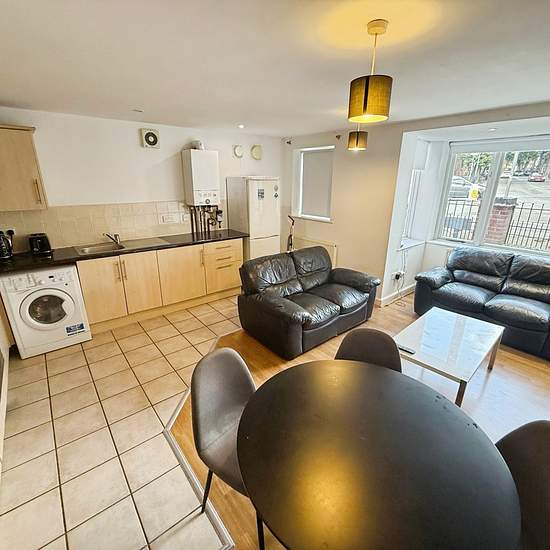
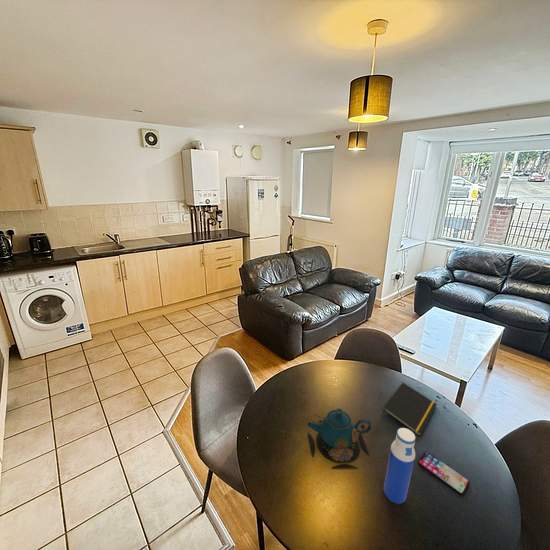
+ smartphone (442, 471)
+ water bottle (400, 465)
+ teapot (340, 427)
+ notepad (410, 406)
